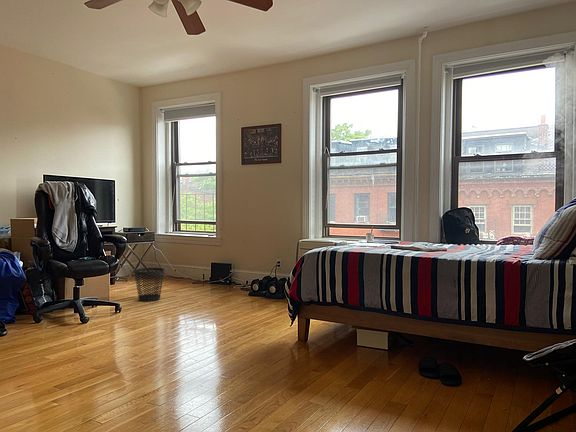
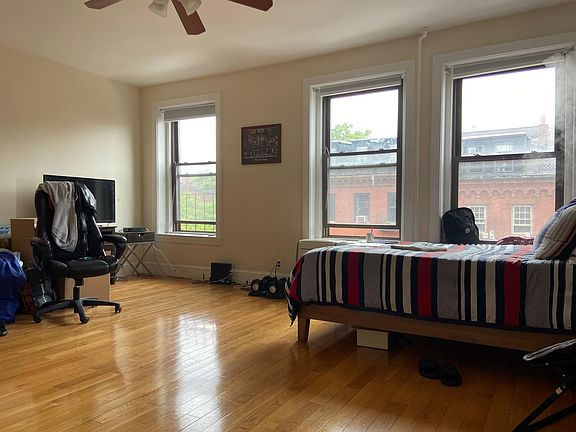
- wastebasket (149, 285)
